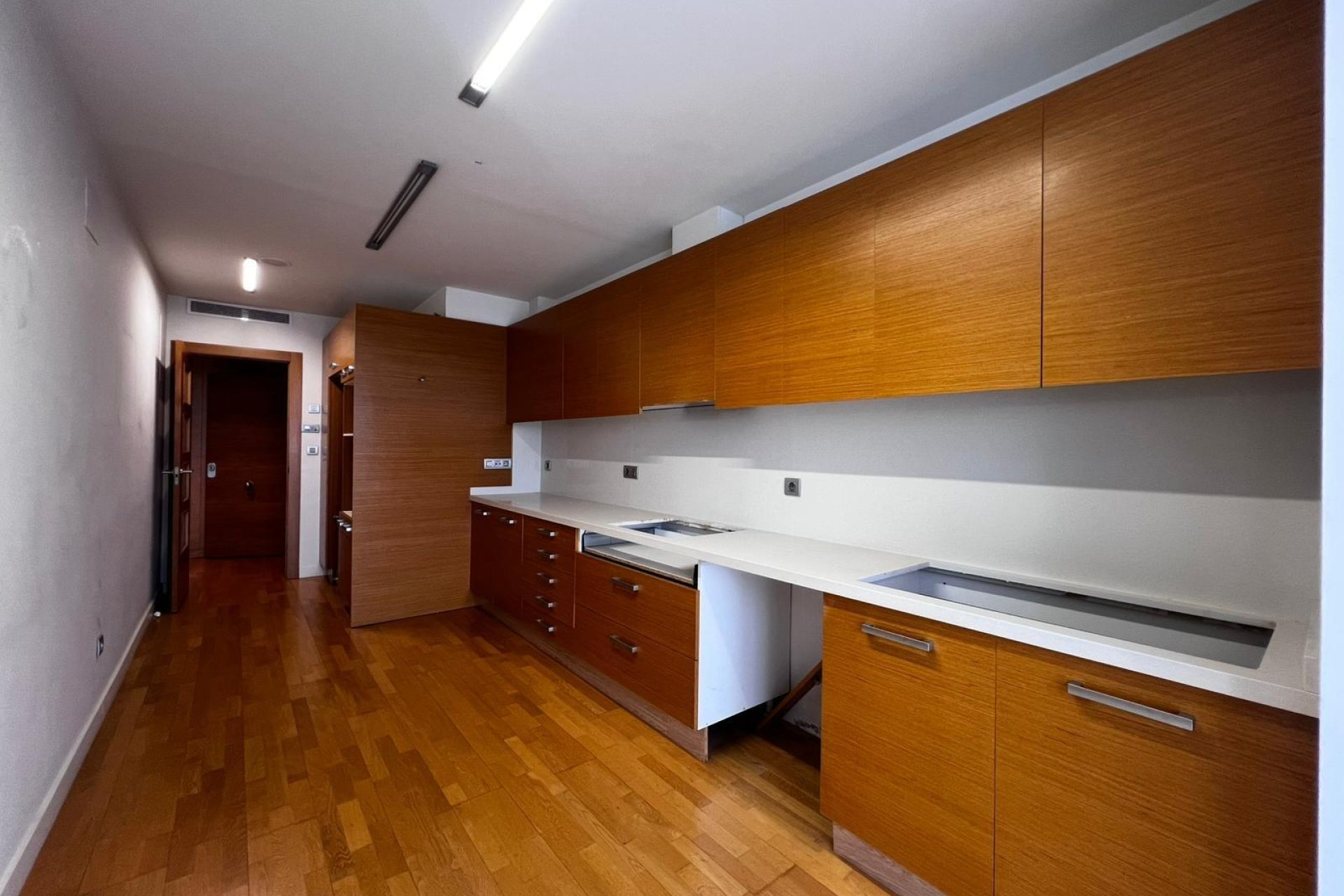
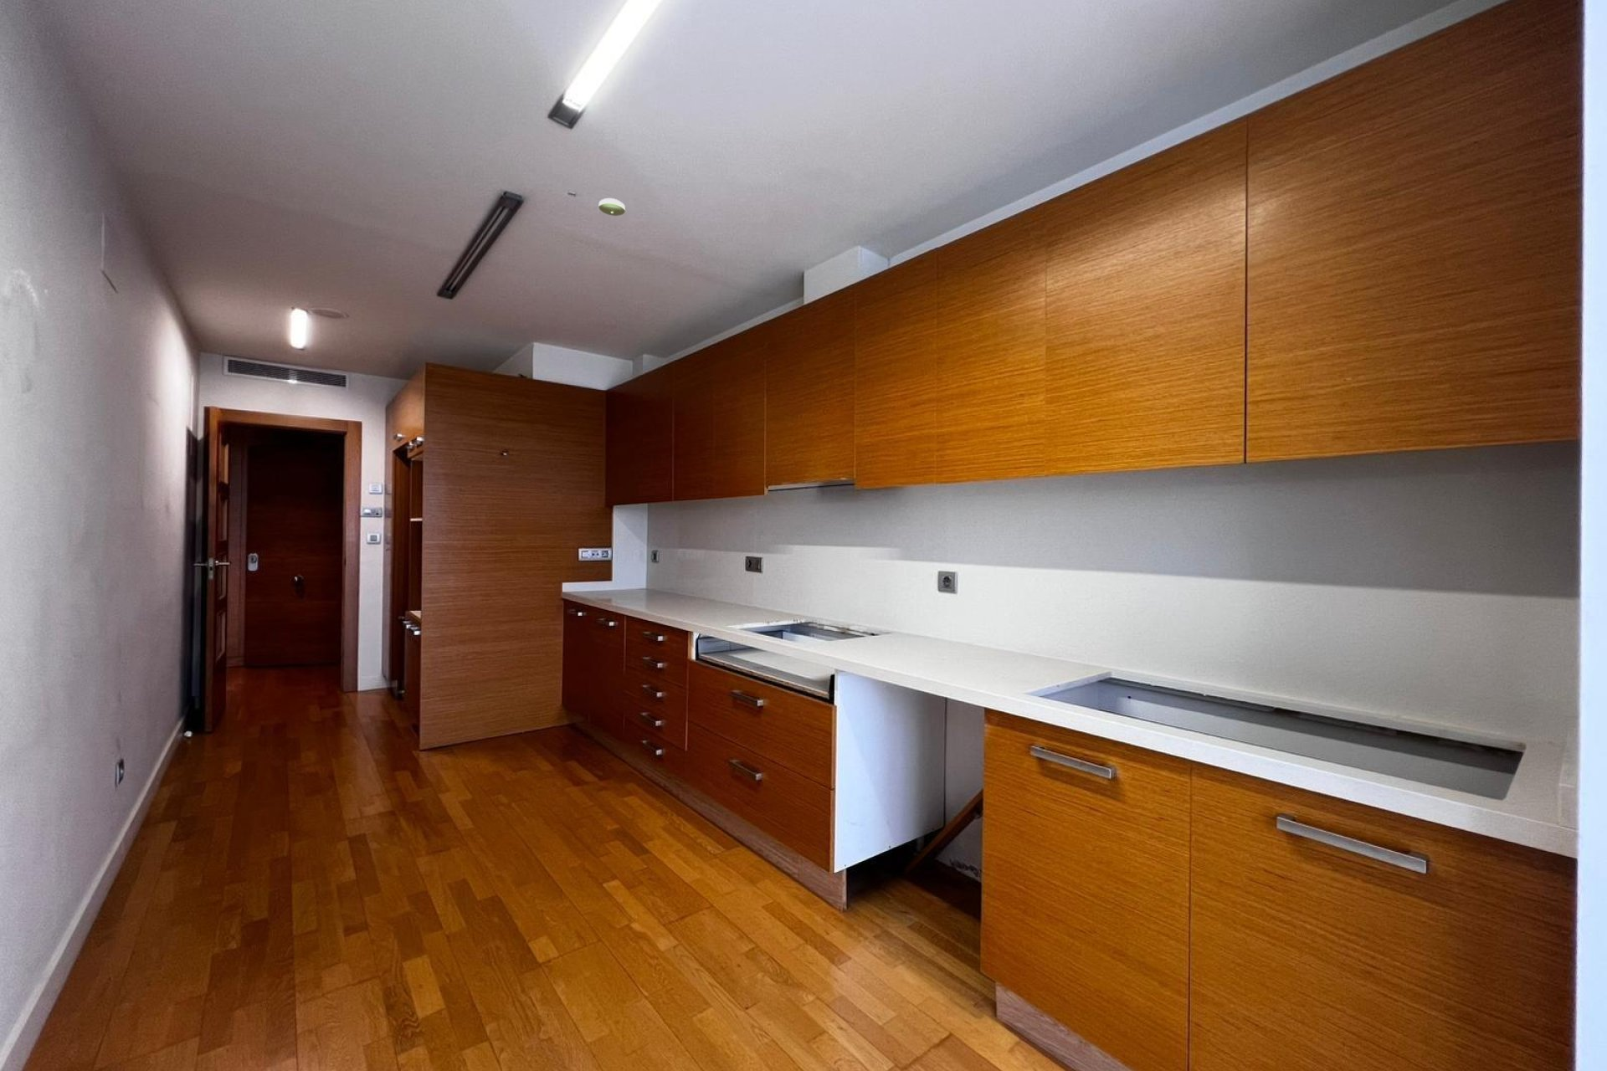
+ smoke detector (612, 206)
